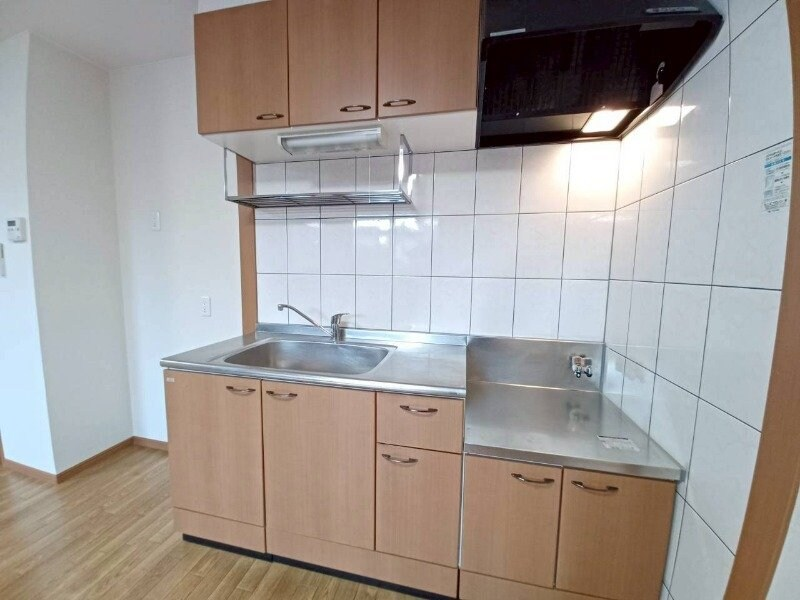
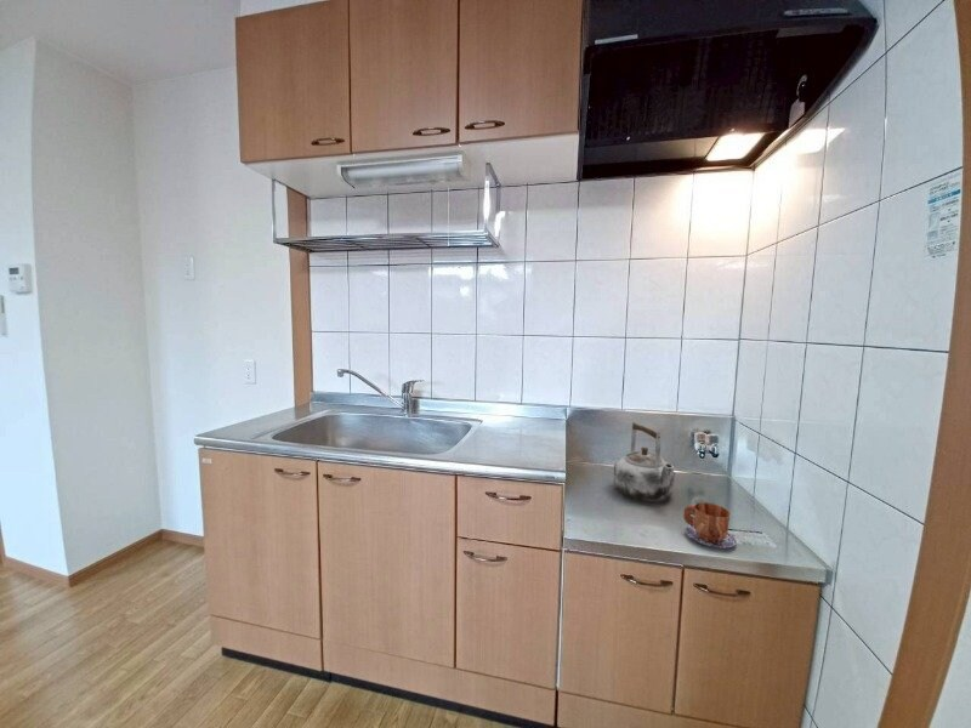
+ kettle (648, 462)
+ mug (709, 523)
